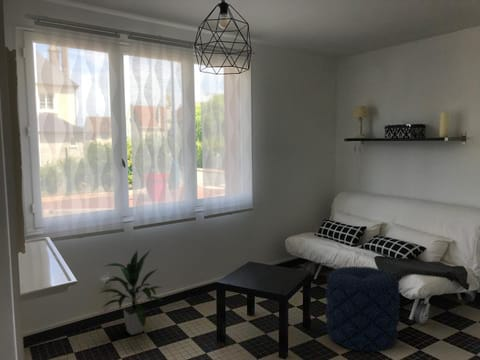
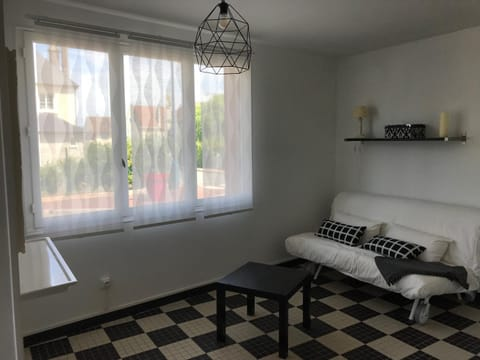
- indoor plant (133, 292)
- pouf (361, 304)
